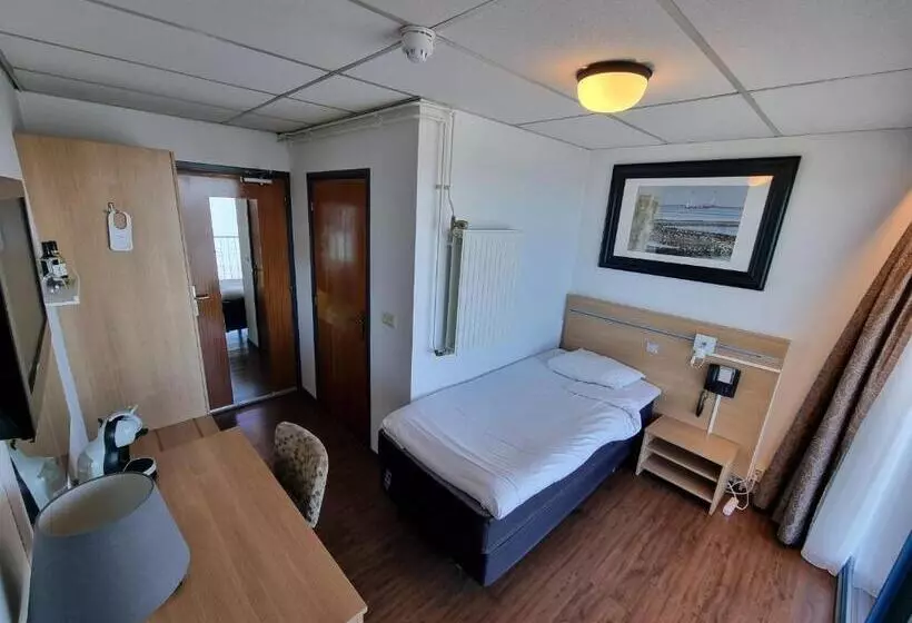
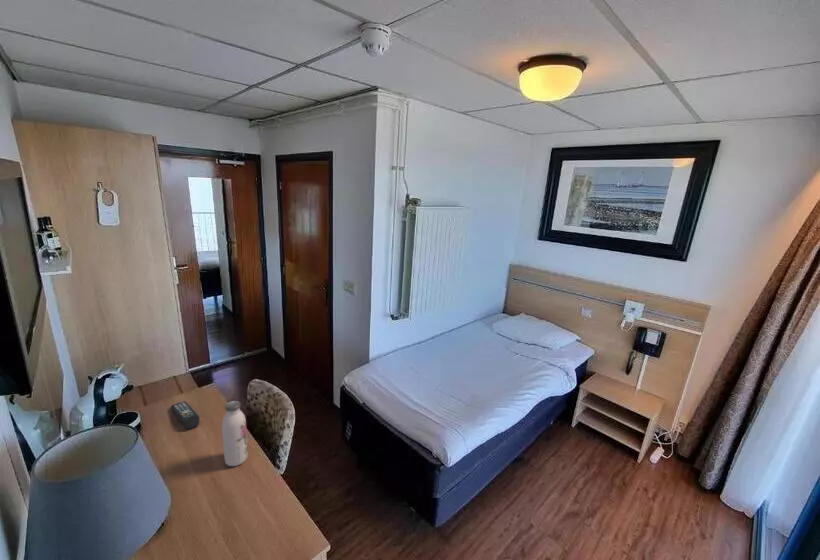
+ remote control (185, 413)
+ water bottle (234, 432)
